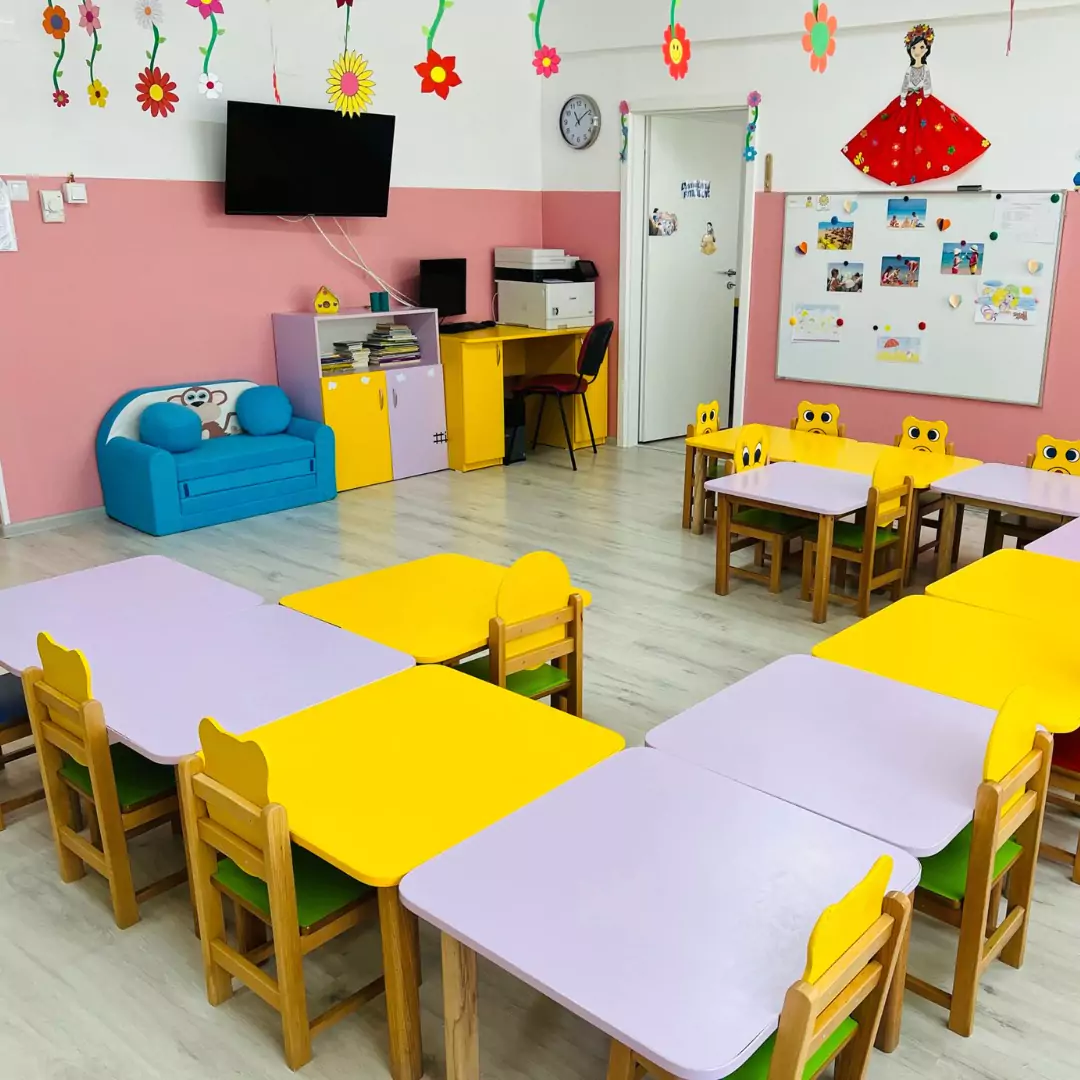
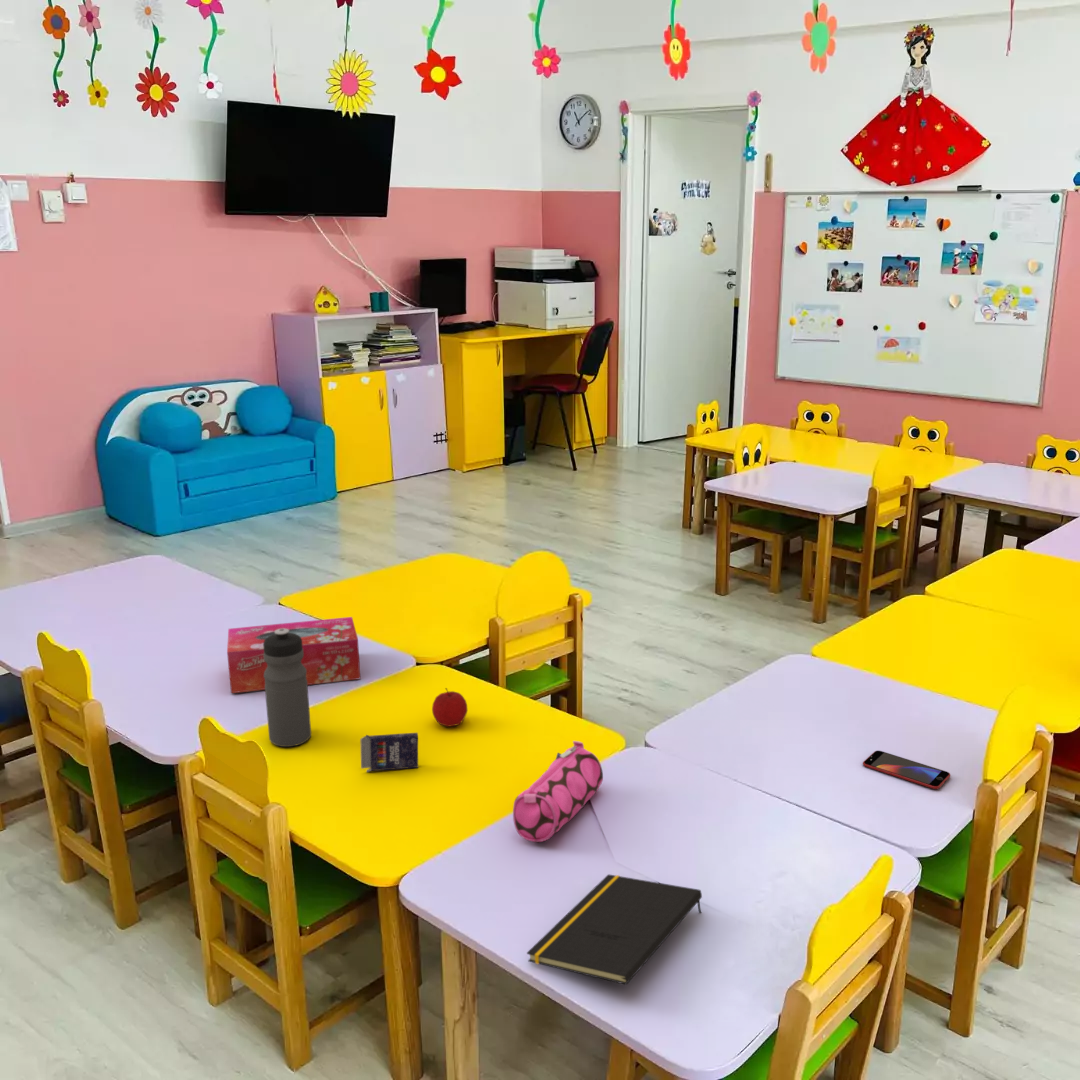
+ notepad (616, 924)
+ water bottle (286, 685)
+ smartphone (906, 769)
+ apple (449, 705)
+ tissue box (303, 651)
+ crayon box (389, 751)
+ pencil case (557, 790)
